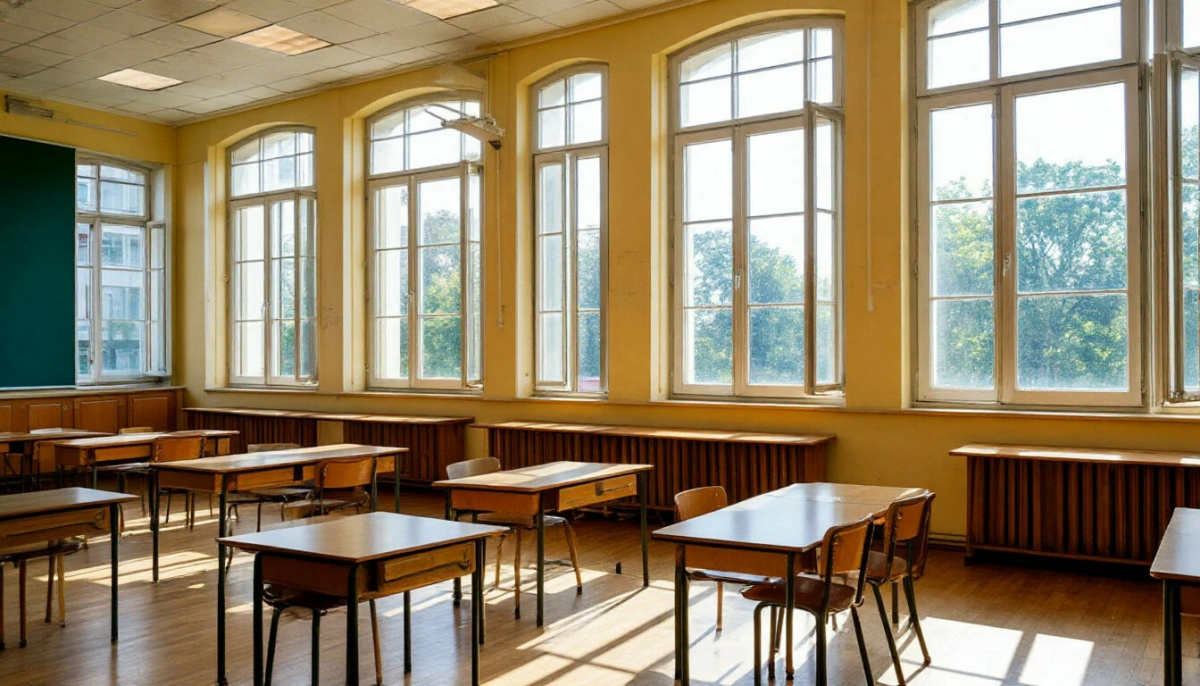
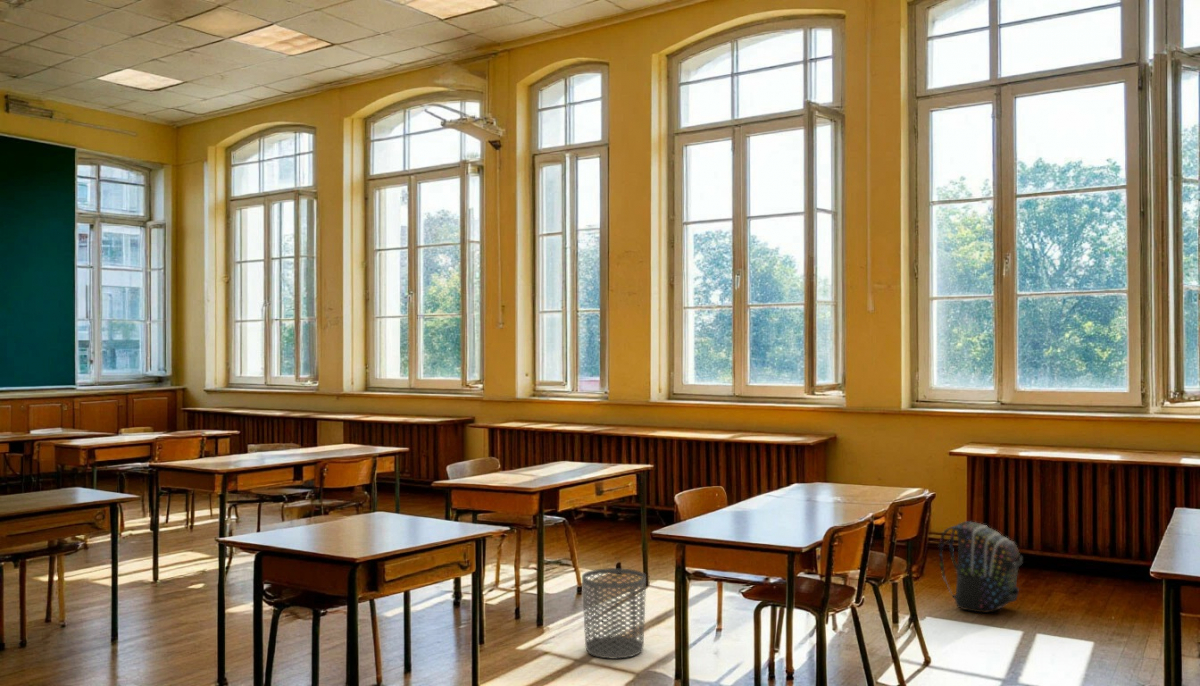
+ waste bin (614, 613)
+ backpack (980, 566)
